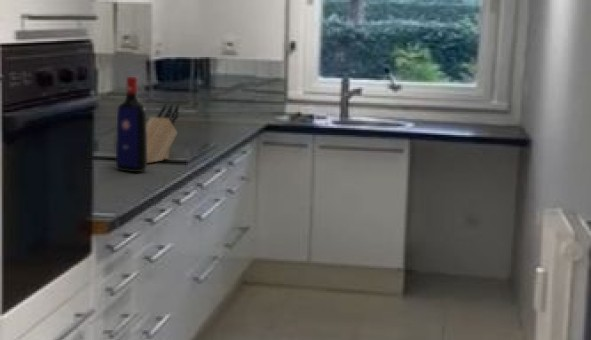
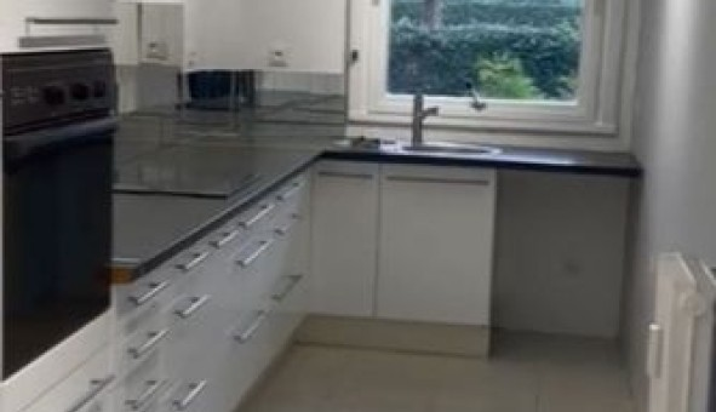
- liquor bottle (131, 123)
- knife block (154, 131)
